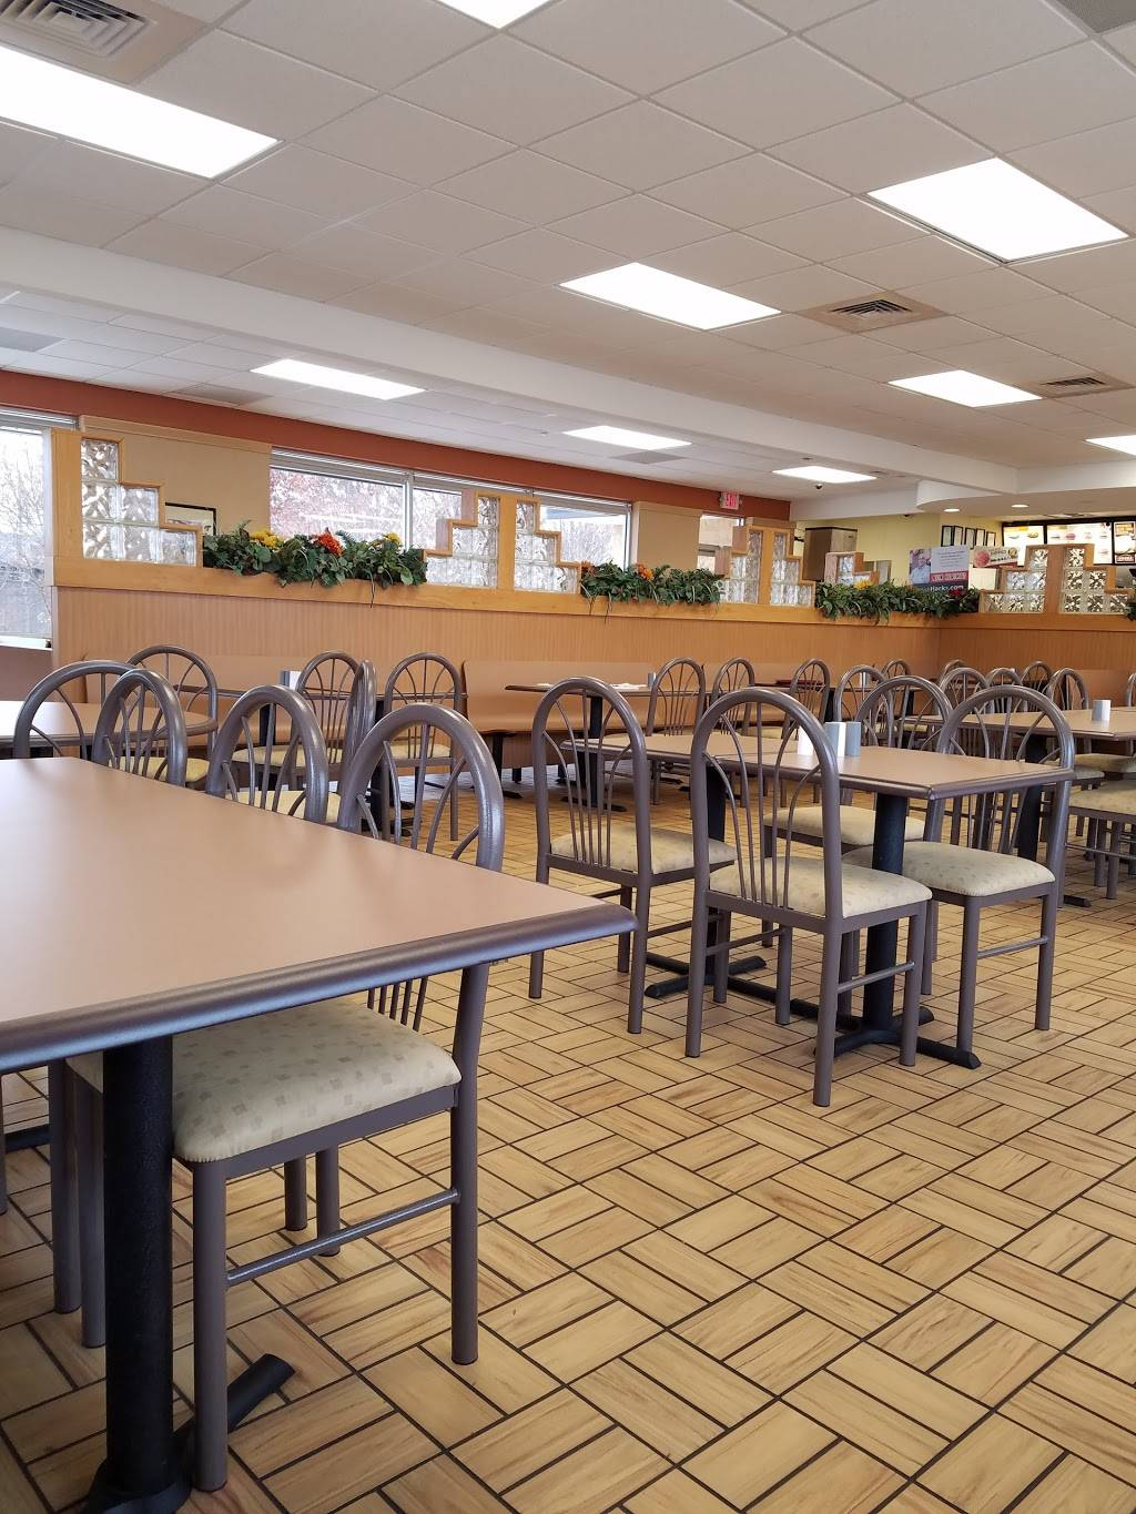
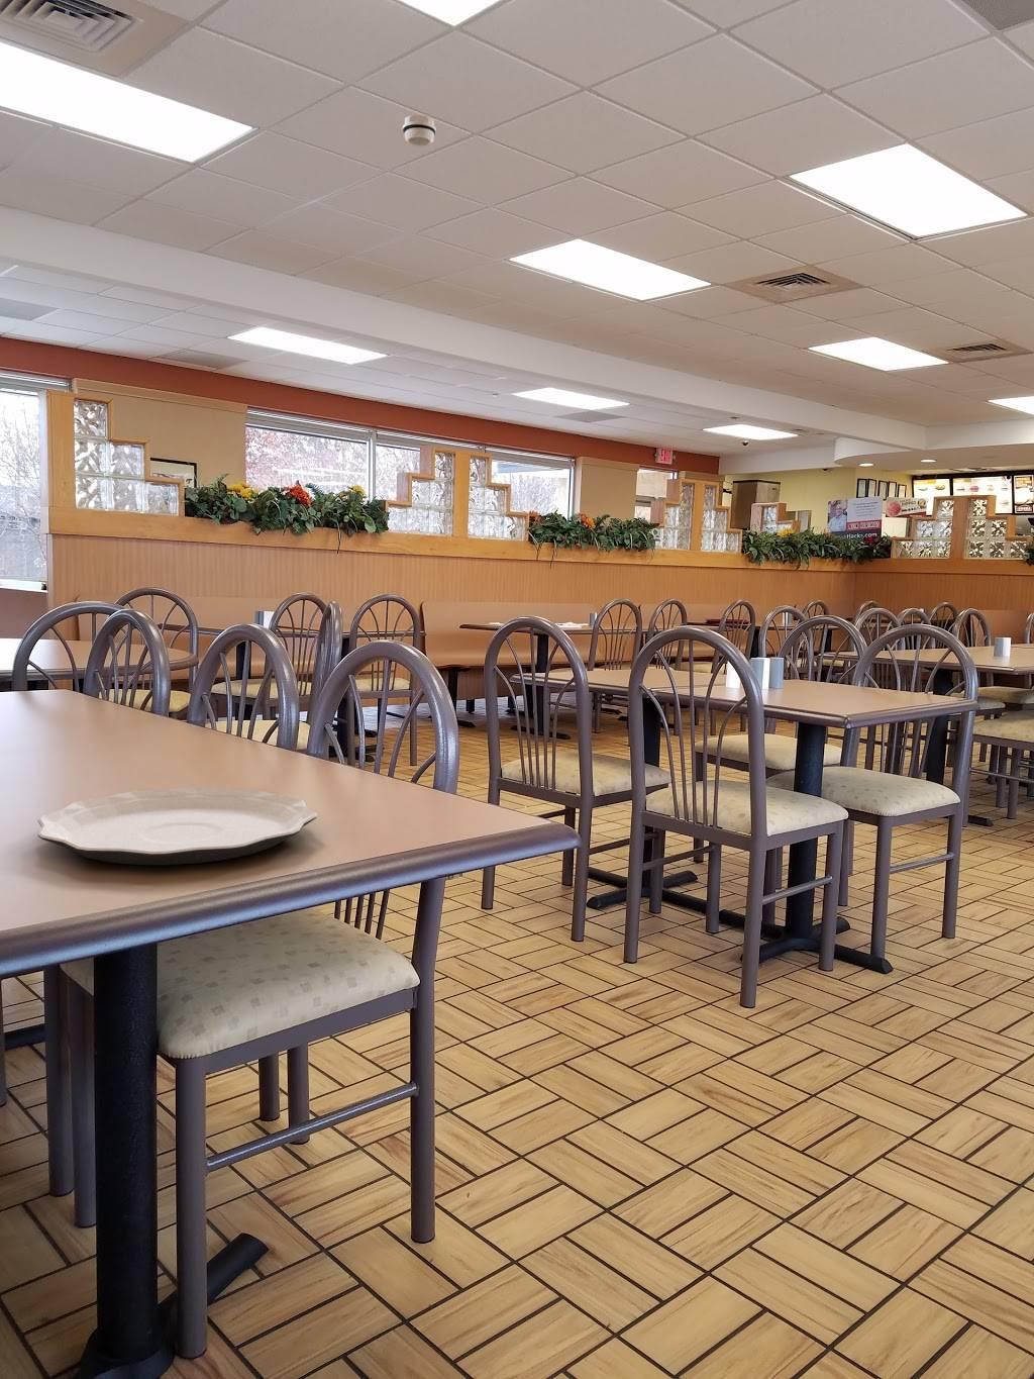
+ smoke detector (419, 130)
+ plate (180, 826)
